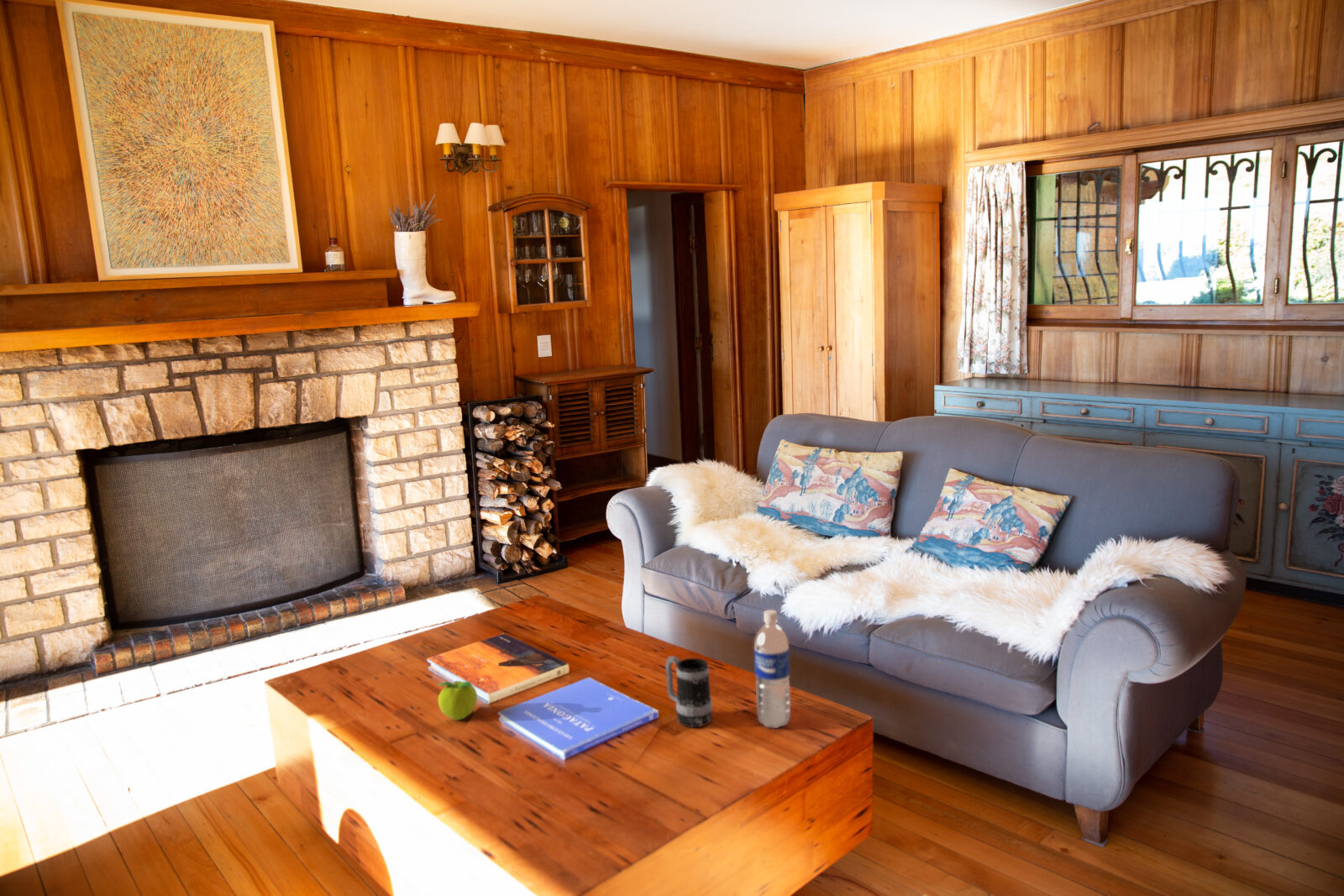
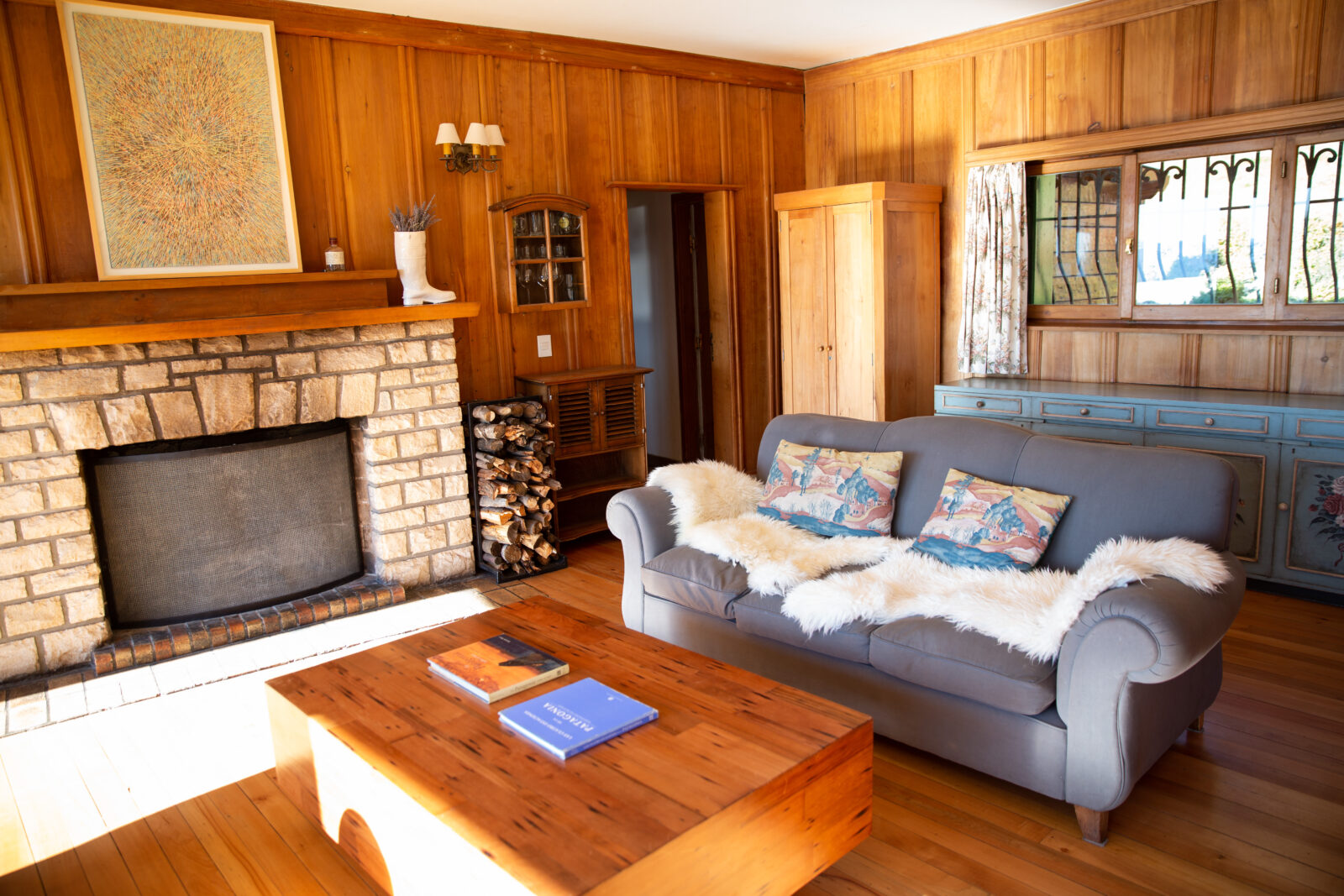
- mug (687, 689)
- water bottle (772, 668)
- fruit (458, 699)
